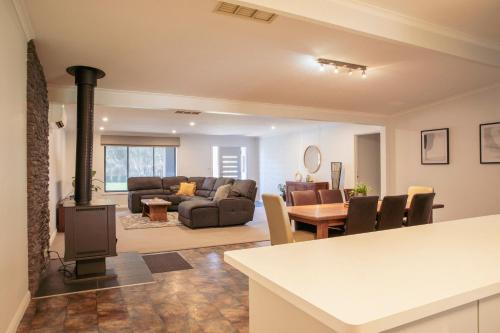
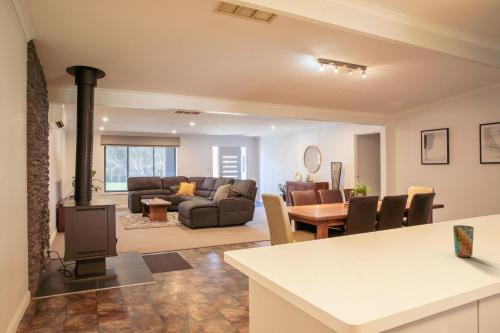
+ cup (463, 241)
